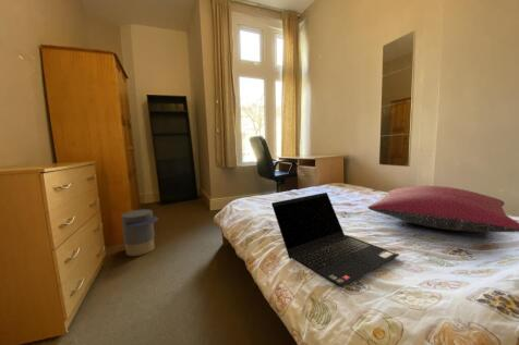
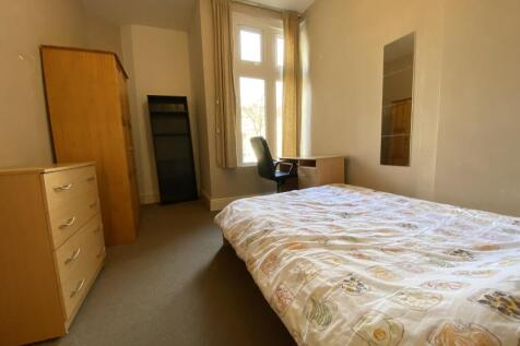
- trash can (141, 233)
- laptop computer (331, 229)
- pillow (436, 205)
